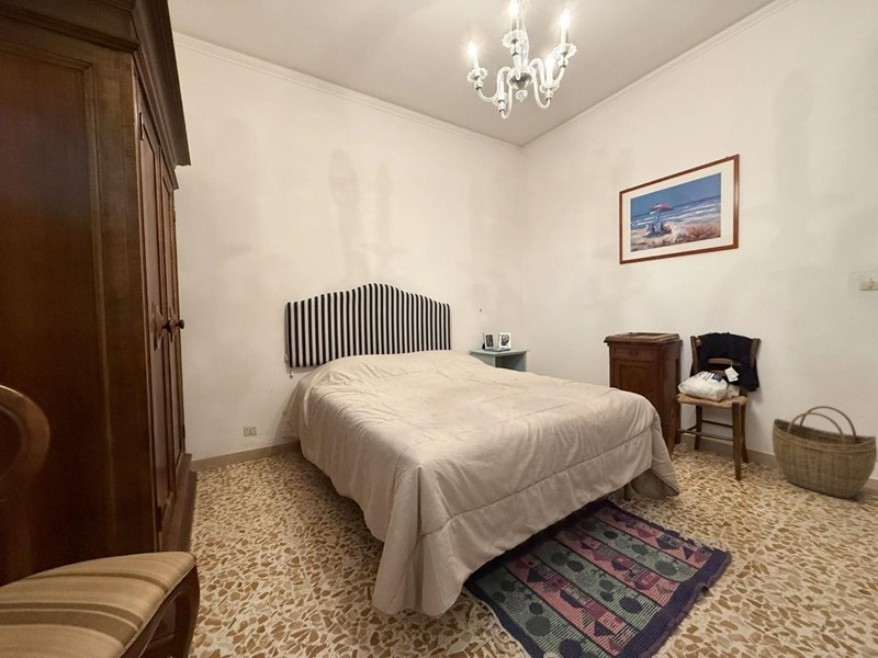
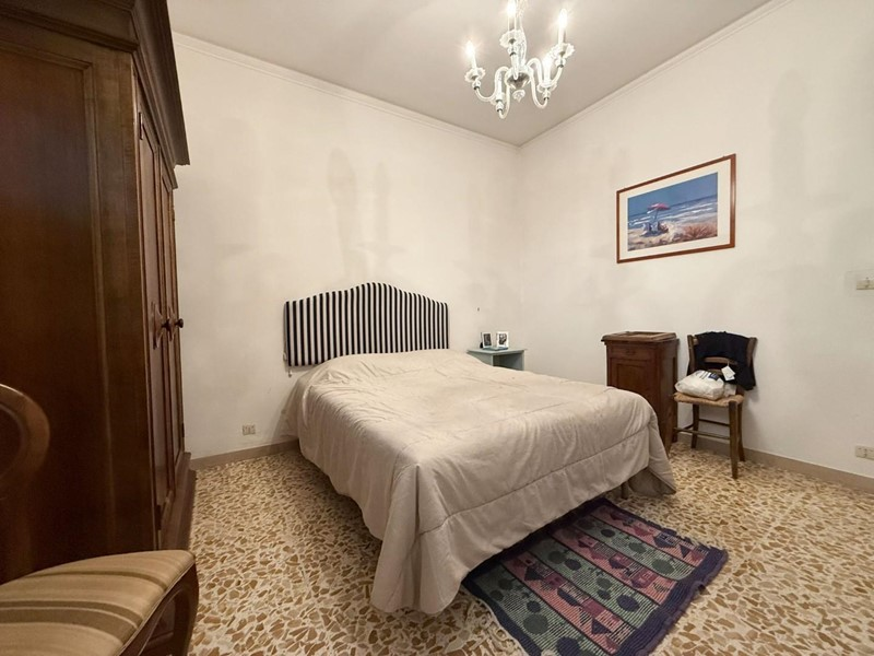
- woven basket (820, 447)
